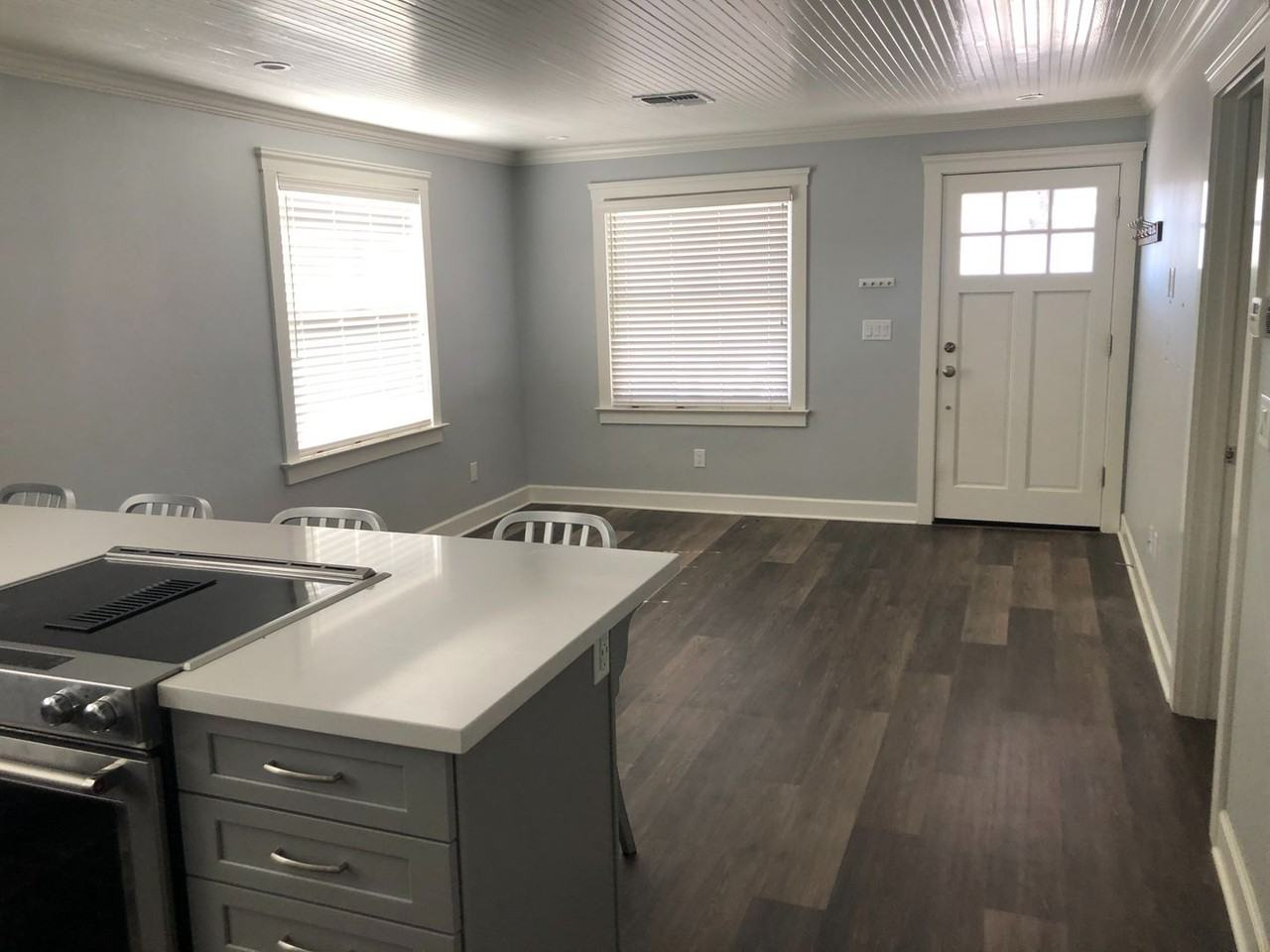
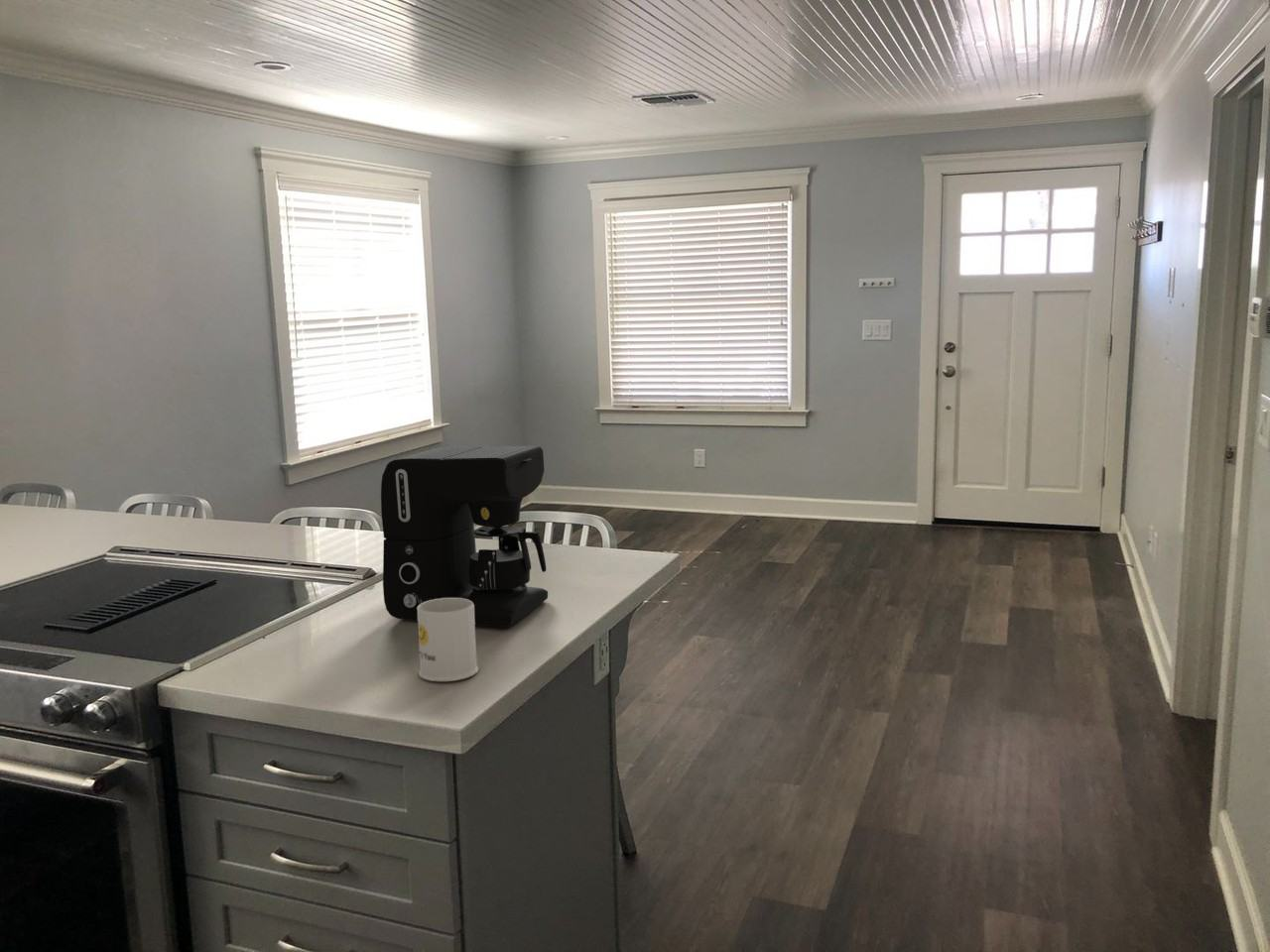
+ mug (442, 636)
+ coffee maker (471, 532)
